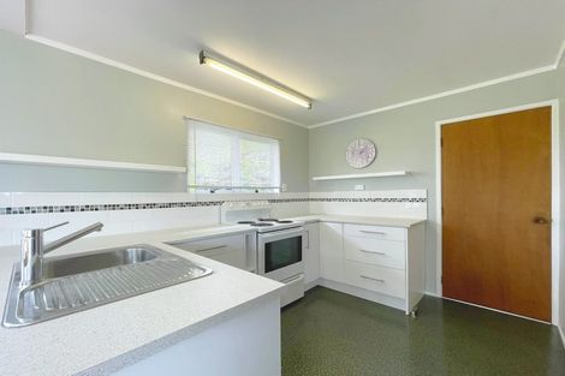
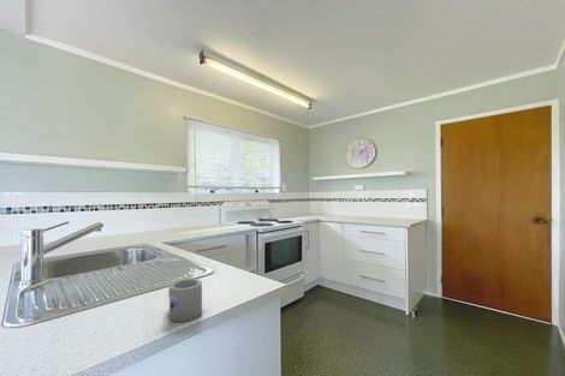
+ mug (182, 297)
